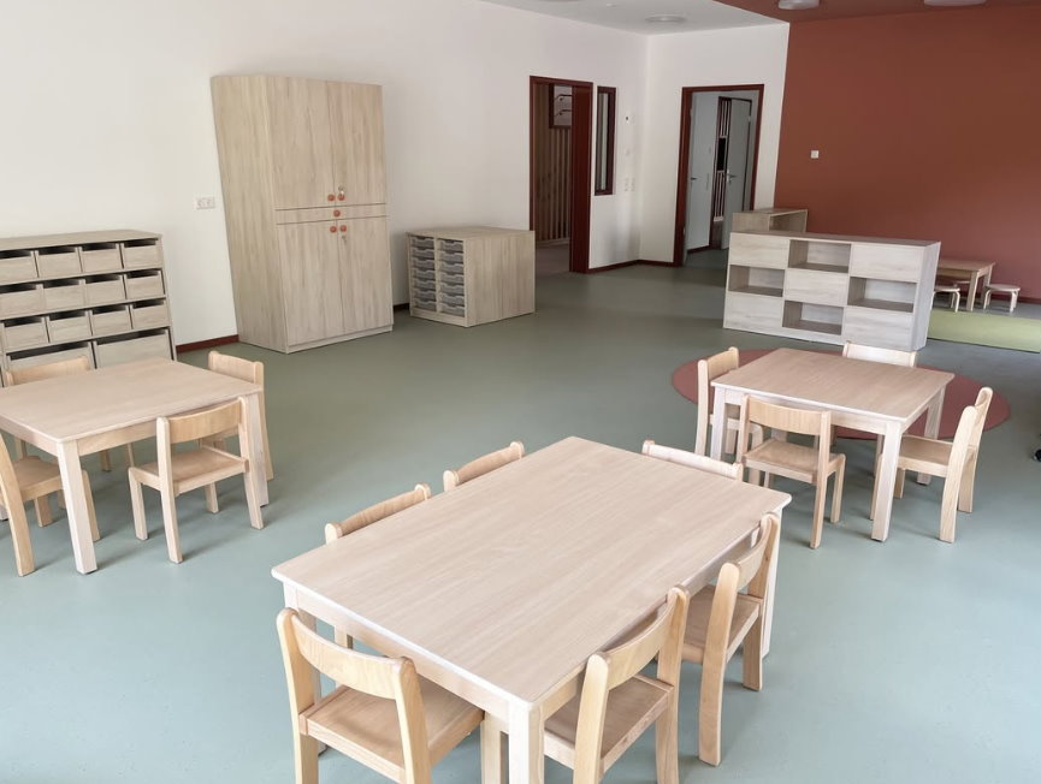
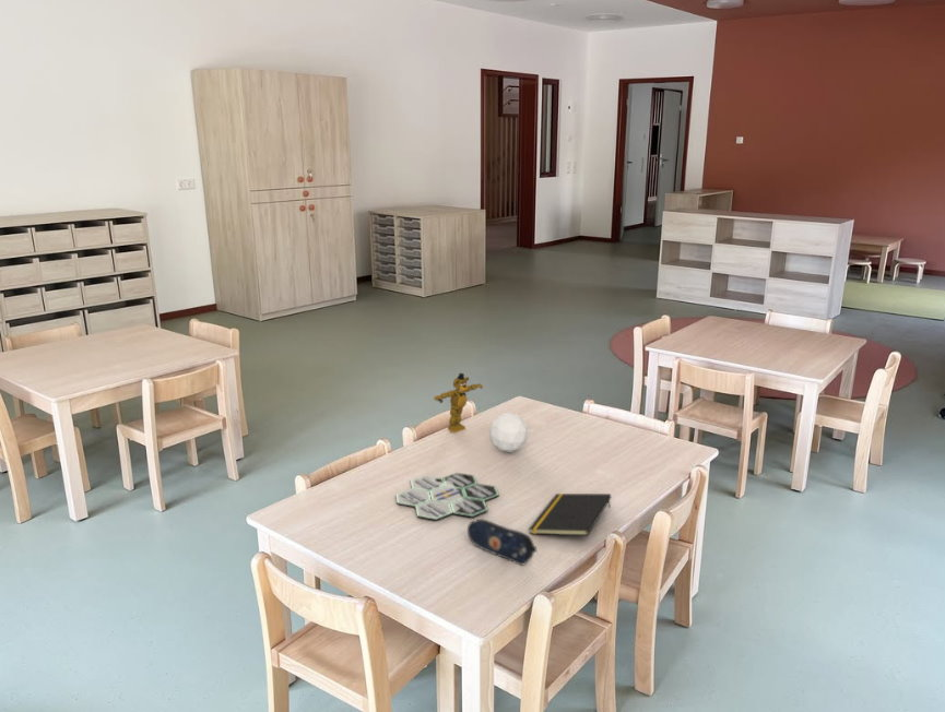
+ board game (447, 494)
+ pencil case (499, 541)
+ notepad (570, 513)
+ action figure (495, 417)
